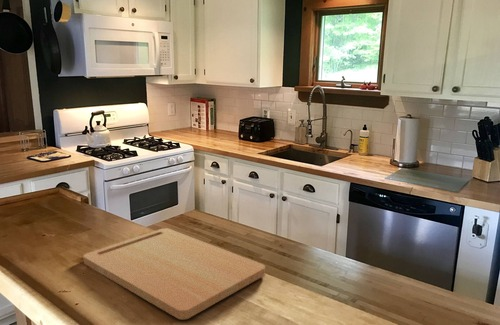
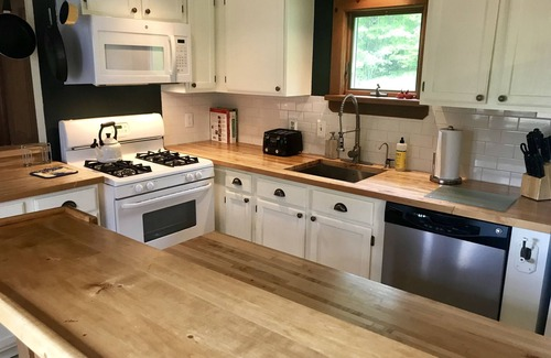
- cutting board (172, 264)
